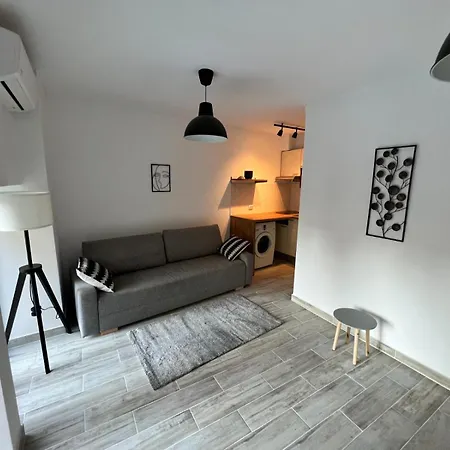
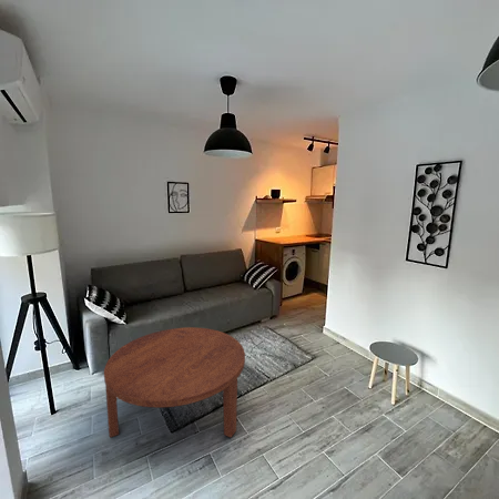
+ coffee table (179, 381)
